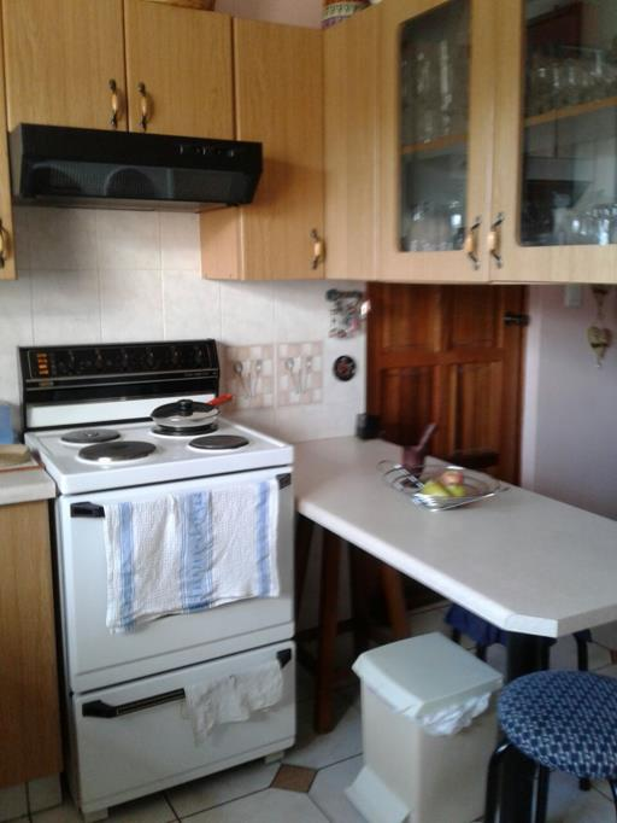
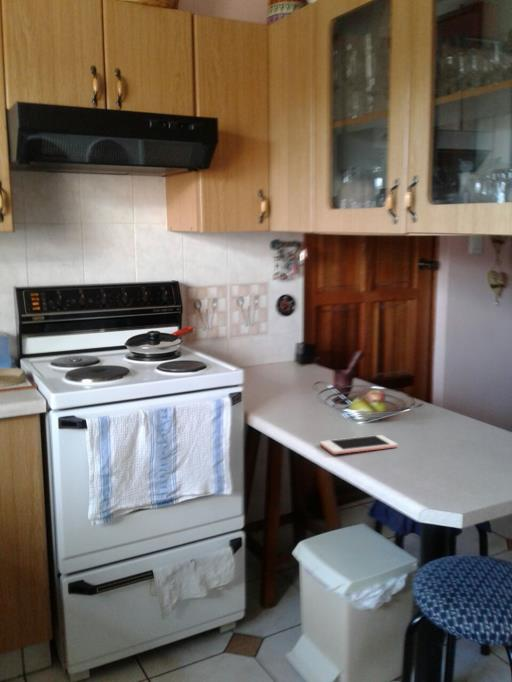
+ cell phone (358, 444)
